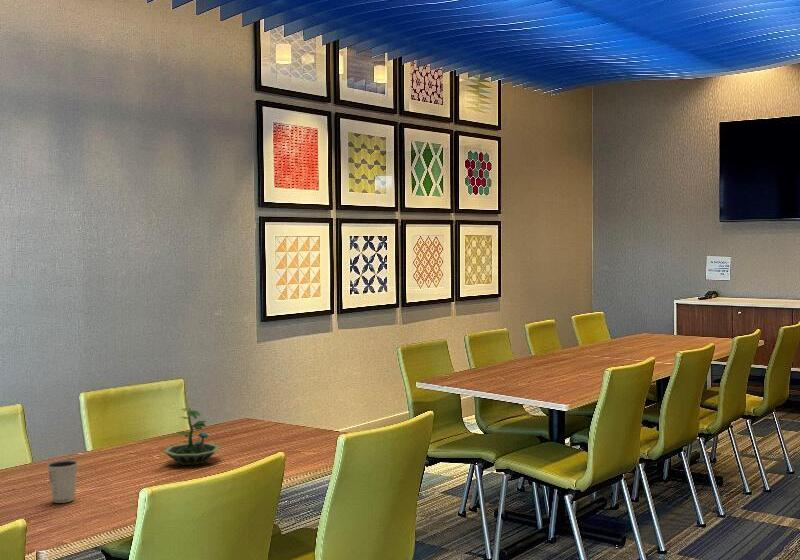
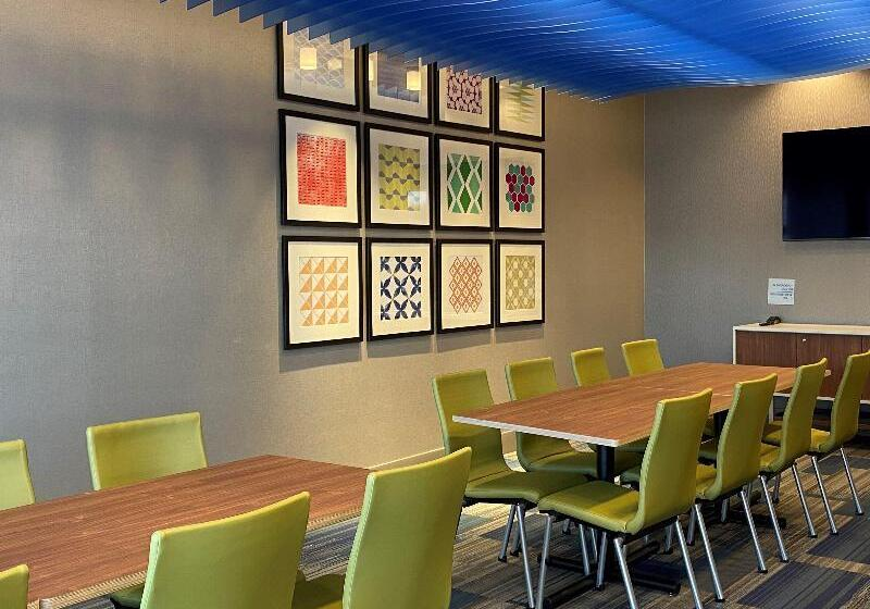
- terrarium (190, 420)
- dixie cup (63, 482)
